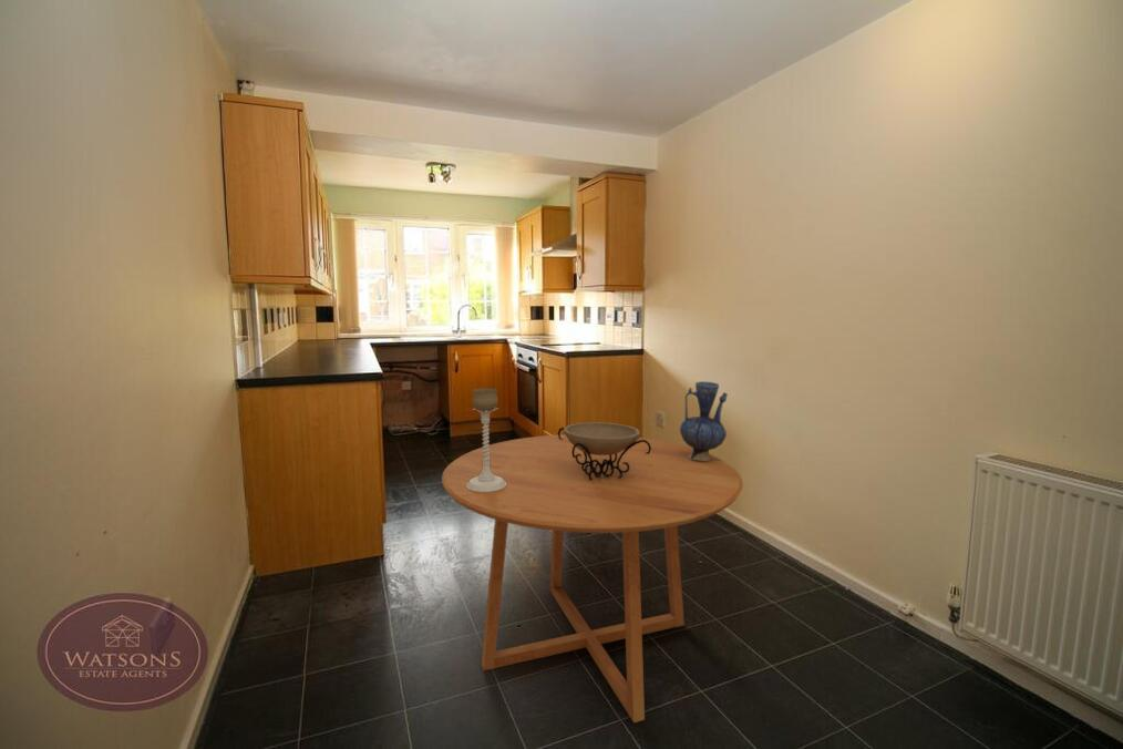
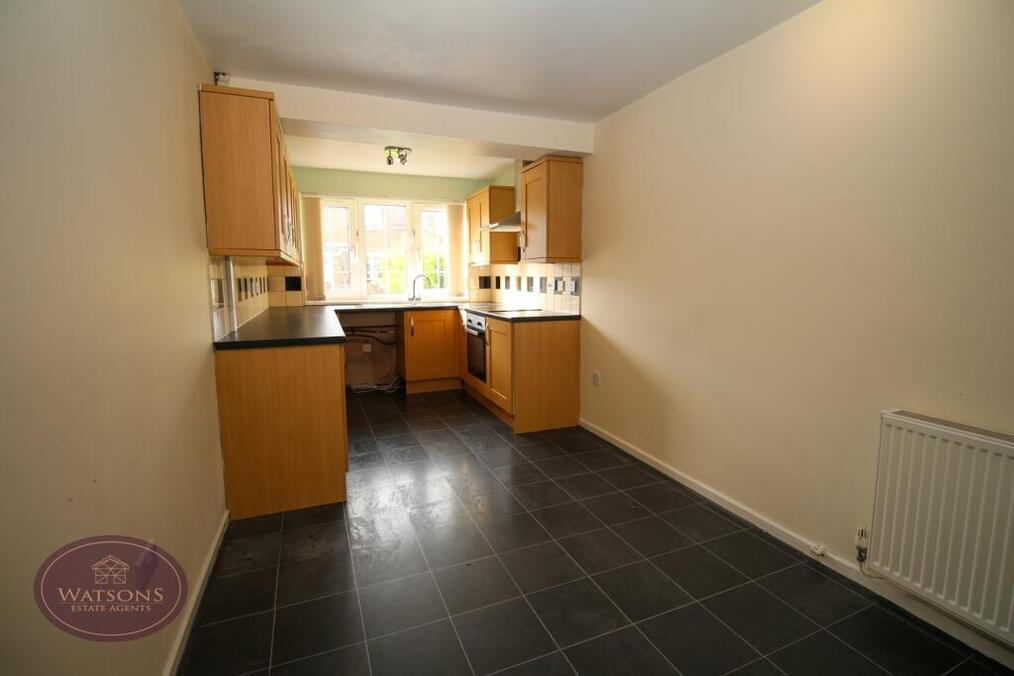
- candle holder (485, 437)
- decorative bowl (601, 452)
- dining table (589, 532)
- vase (701, 420)
